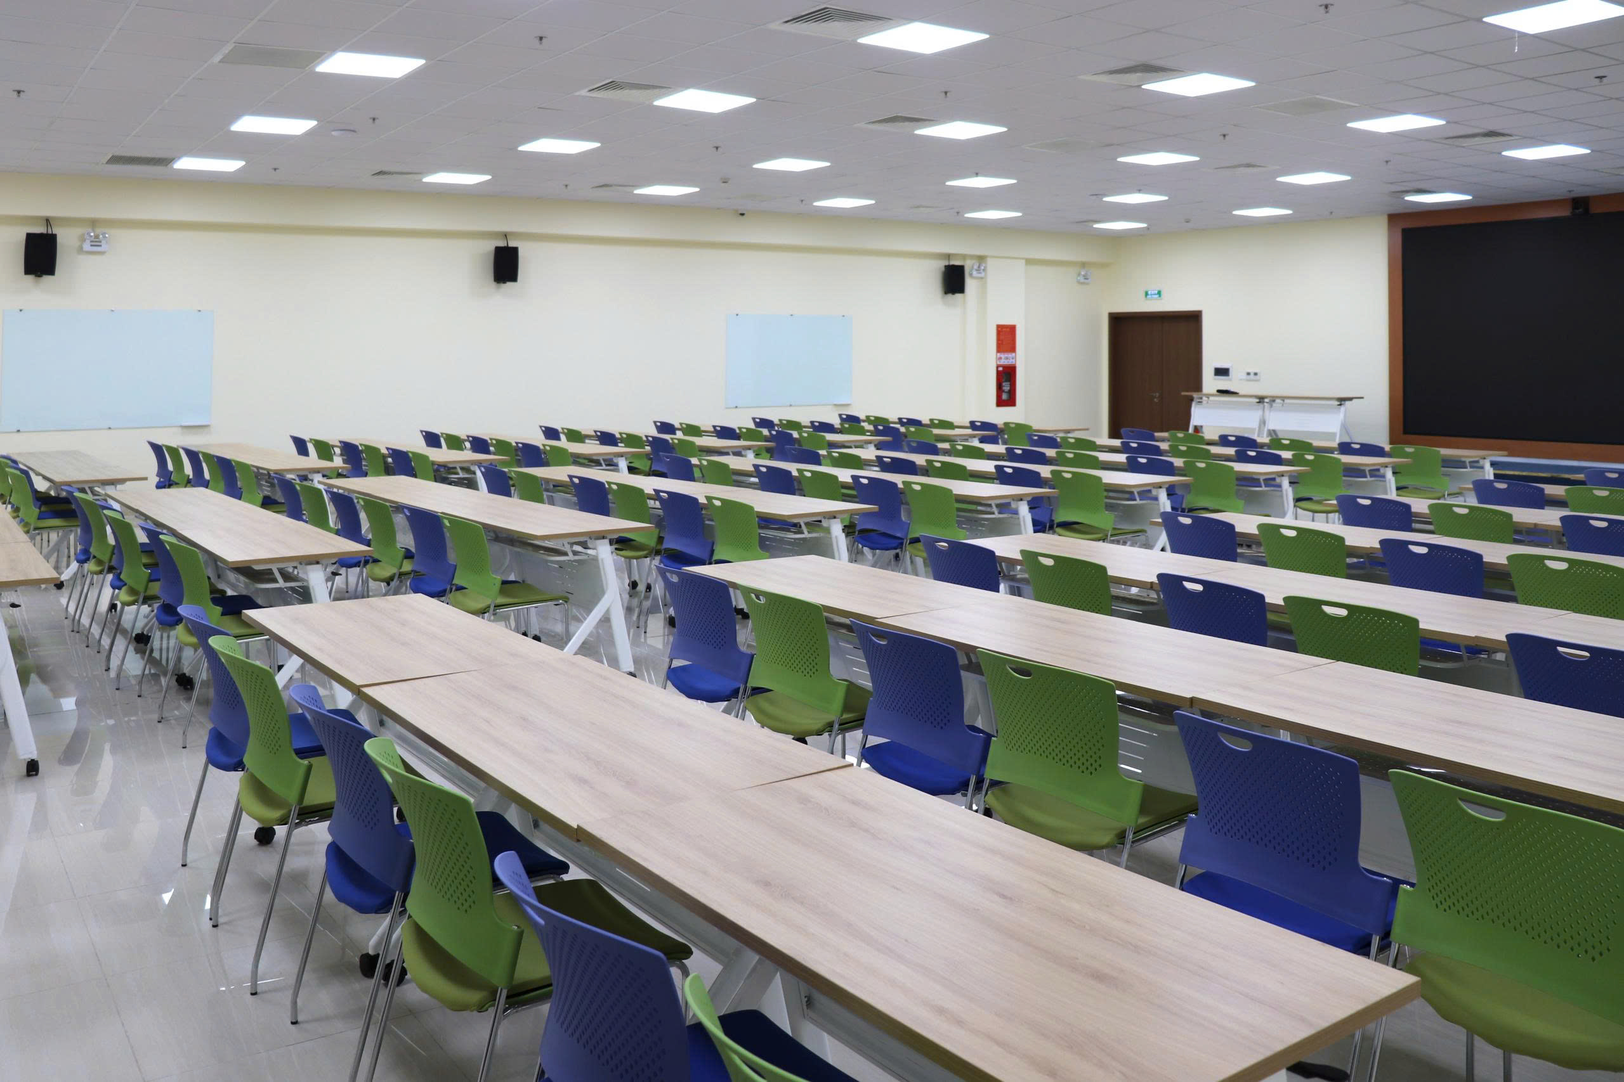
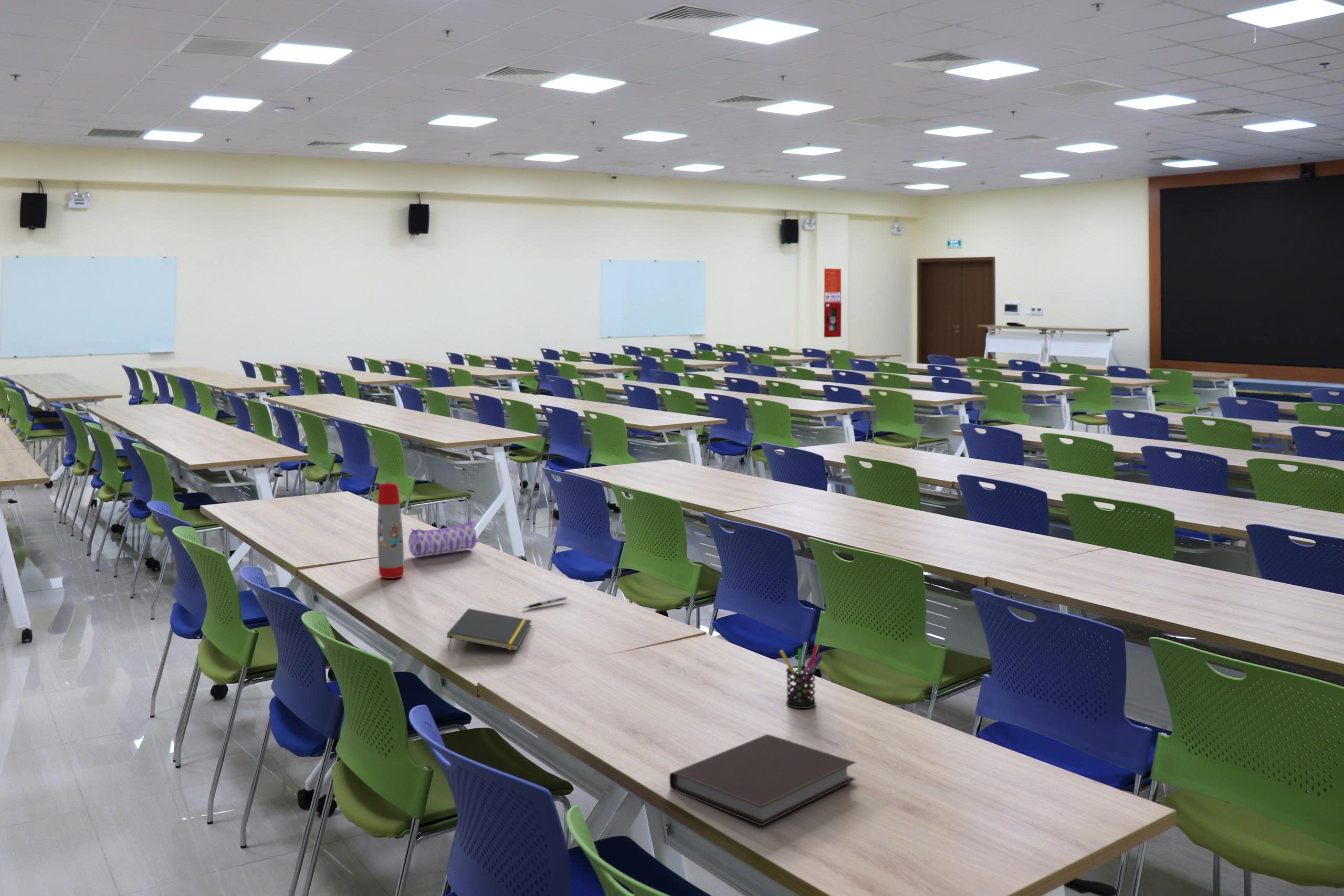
+ water bottle (390, 530)
+ pen holder (802, 673)
+ pencil case (442, 539)
+ pen (545, 603)
+ notepad (491, 628)
+ notebook (763, 775)
